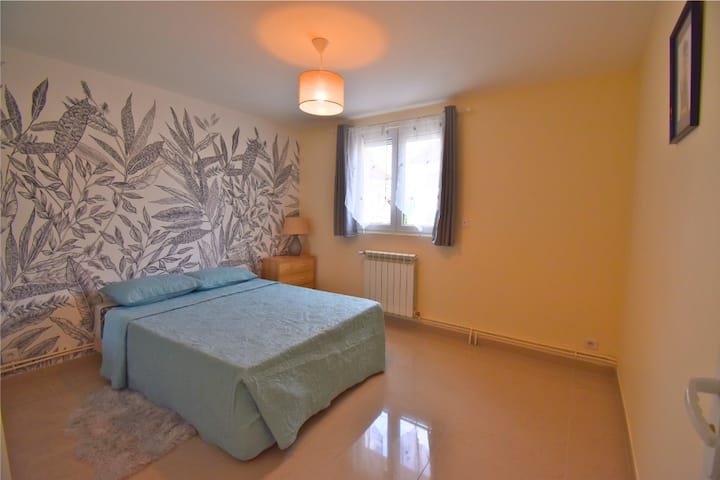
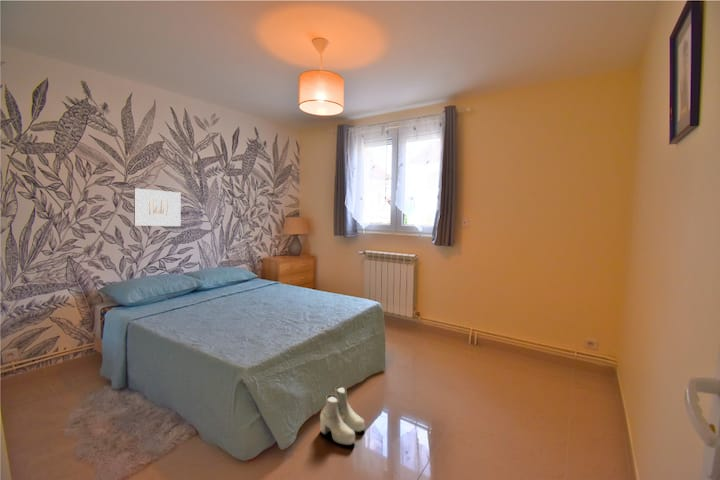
+ wall art (158, 208)
+ boots (342, 412)
